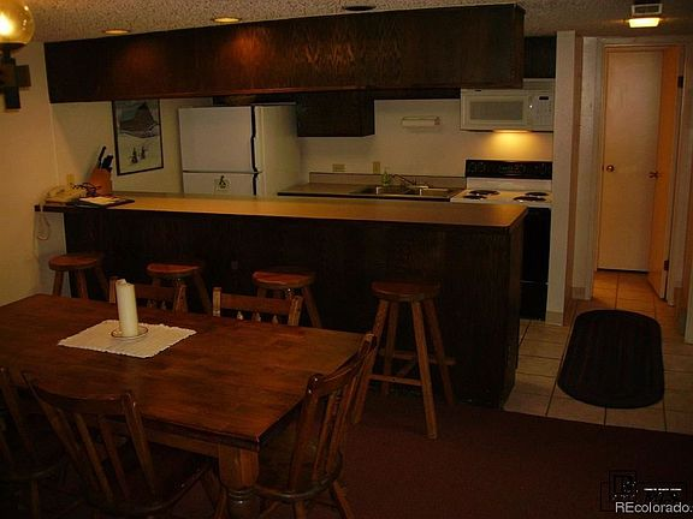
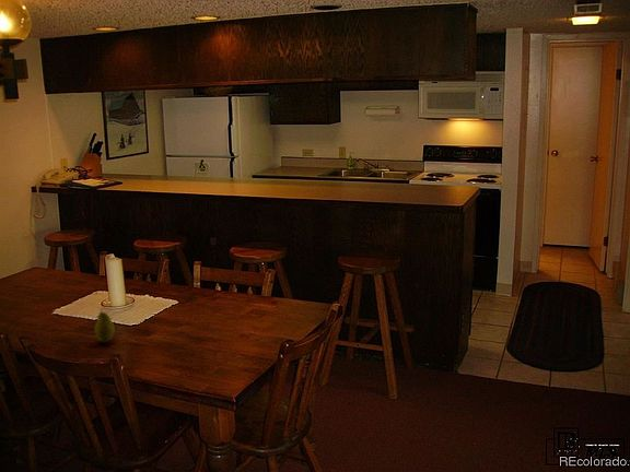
+ fruit (104, 326)
